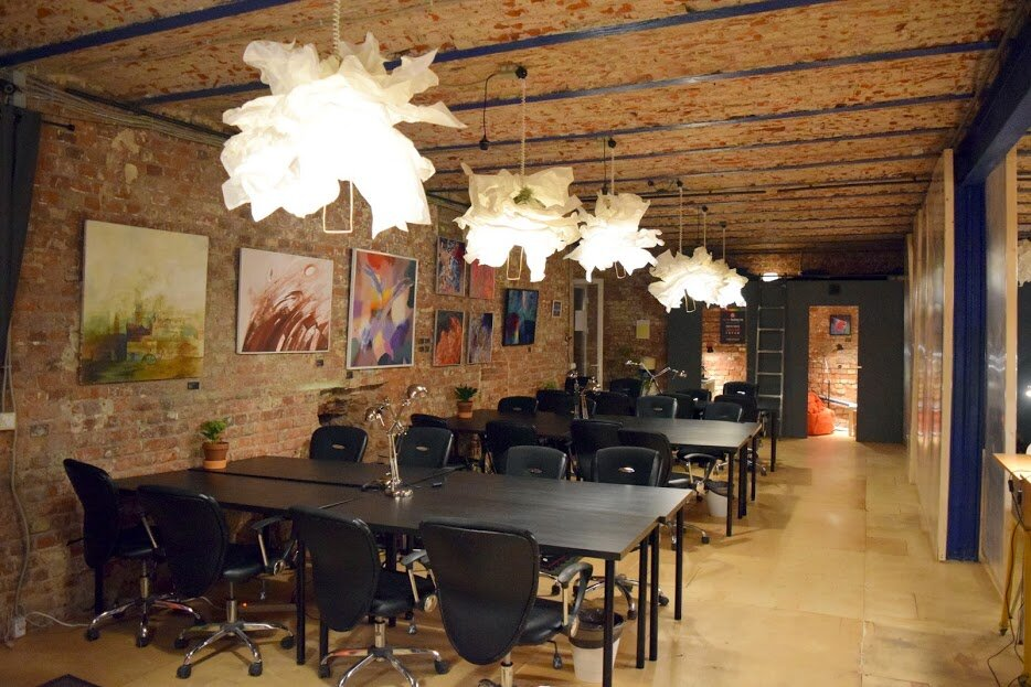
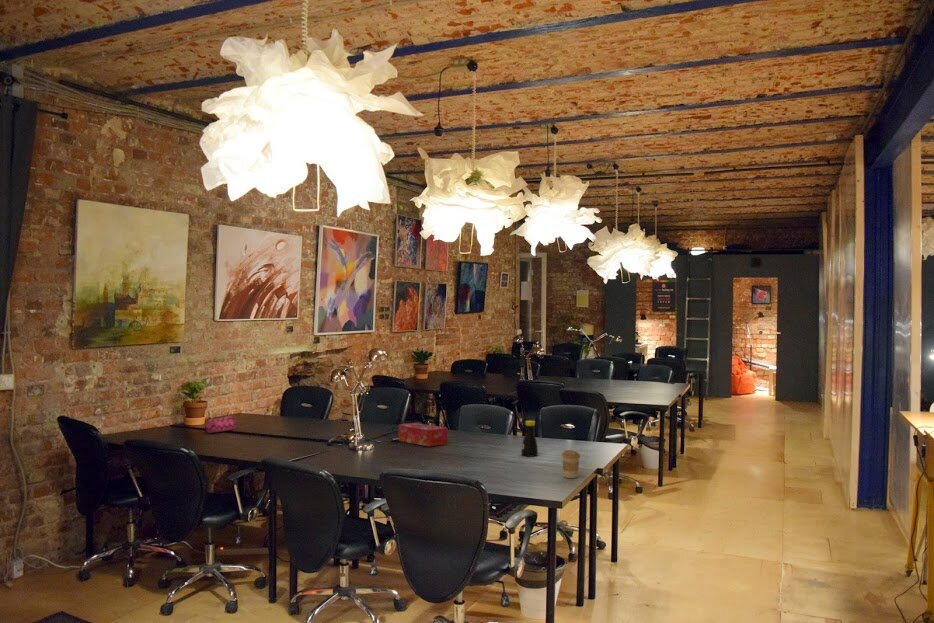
+ bottle (529, 438)
+ tissue box (422, 434)
+ coffee cup (570, 464)
+ pencil case (220, 423)
